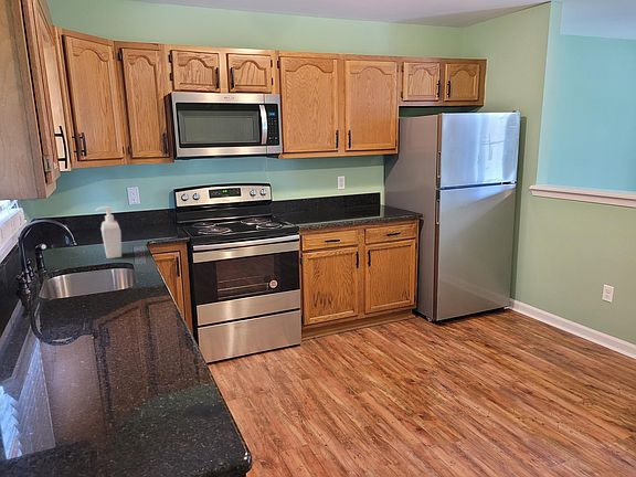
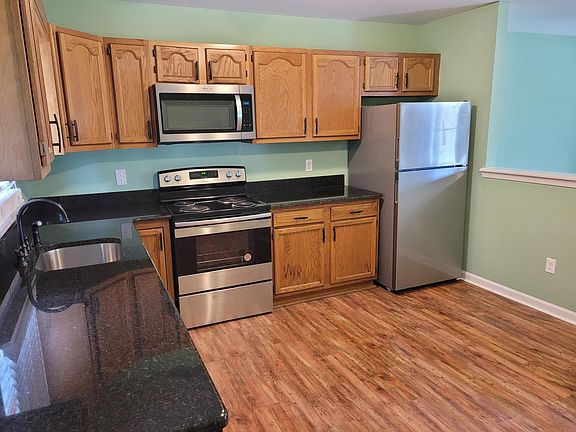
- soap bottle (108, 232)
